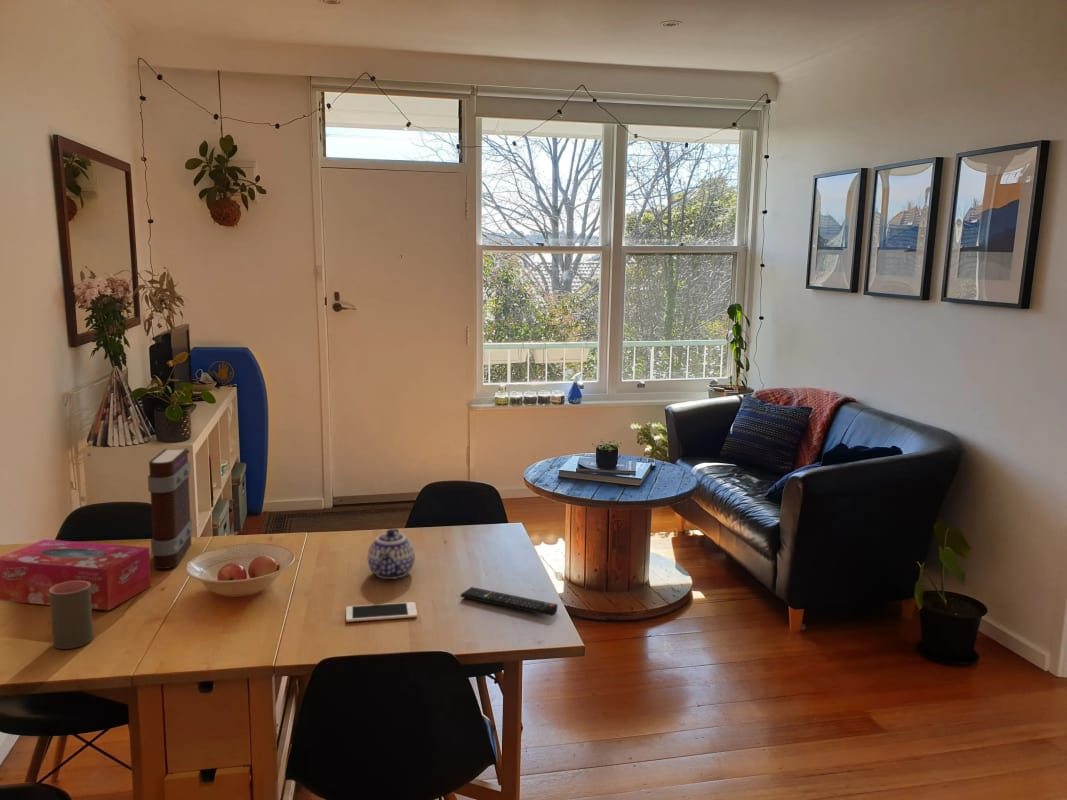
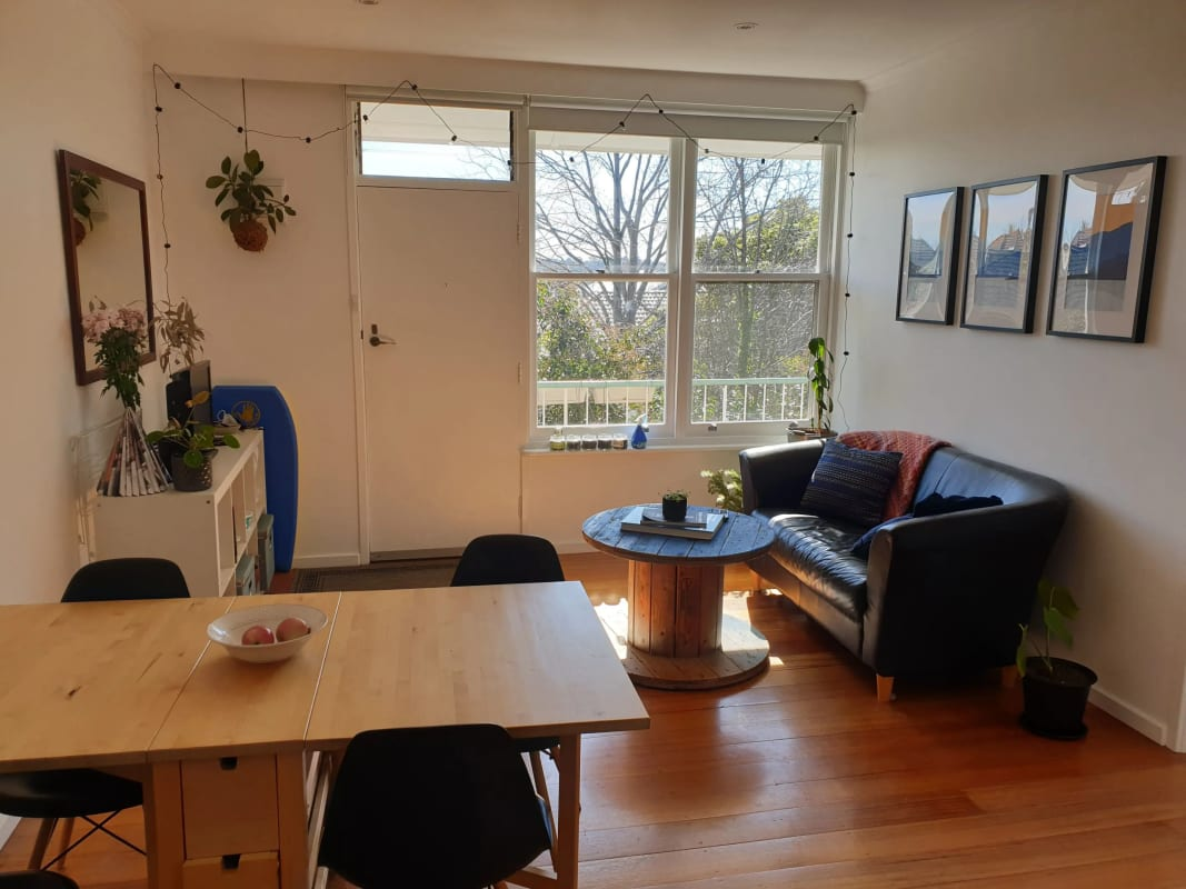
- cup (71, 614)
- teapot (391, 551)
- remote control (509, 602)
- cell phone (381, 611)
- book (170, 506)
- tissue box (75, 573)
